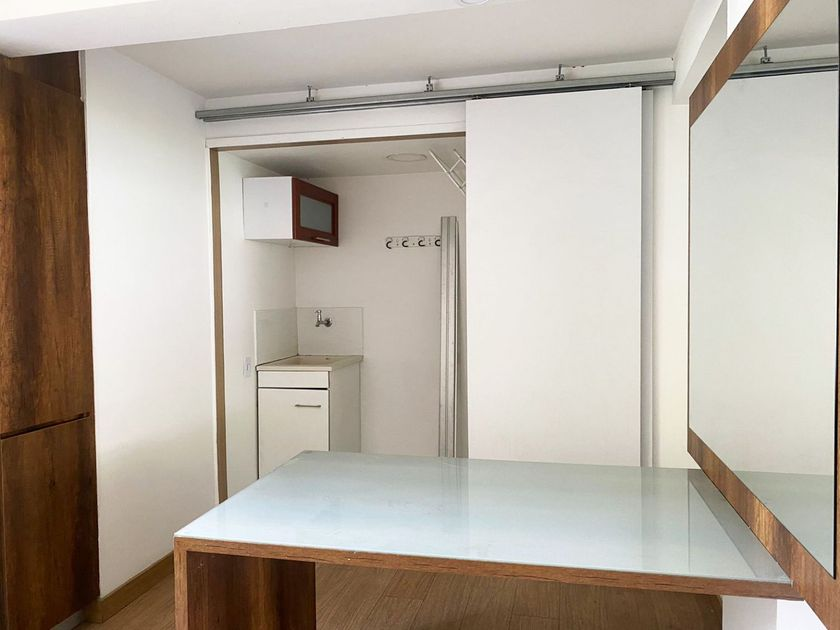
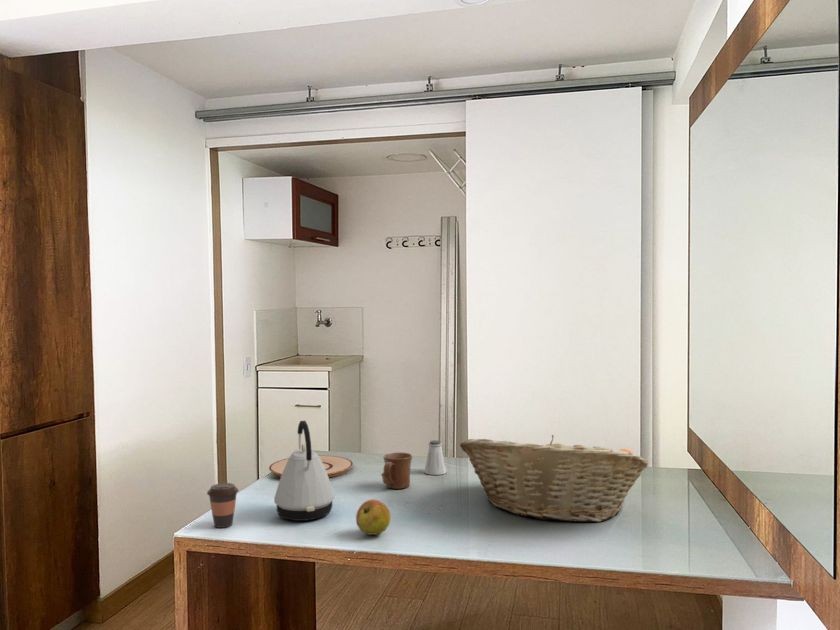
+ apple (373, 517)
+ coffee cup (223, 505)
+ mug (395, 471)
+ kettle (303, 466)
+ plate (322, 462)
+ saltshaker (435, 456)
+ fruit basket (550, 468)
